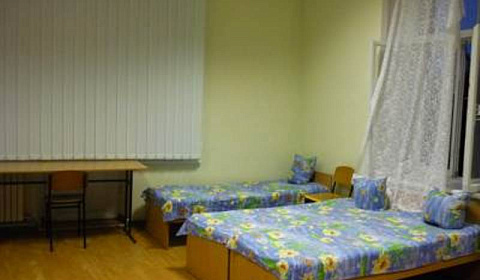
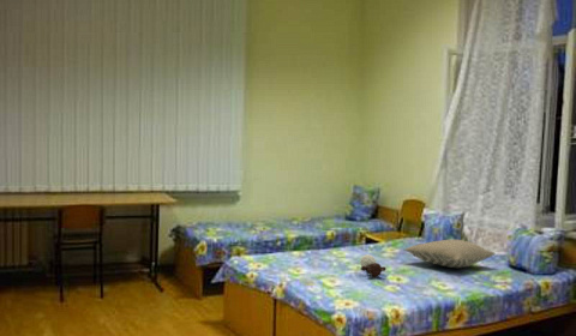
+ teddy bear (371, 265)
+ pillow (448, 252)
